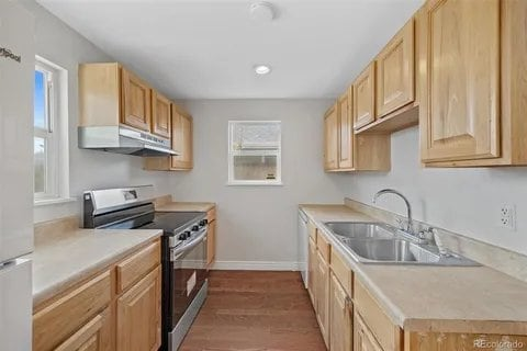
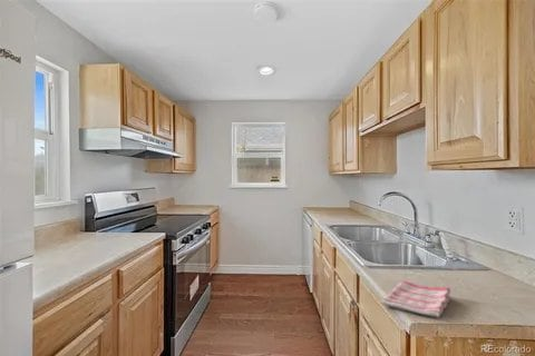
+ dish towel (417, 296)
